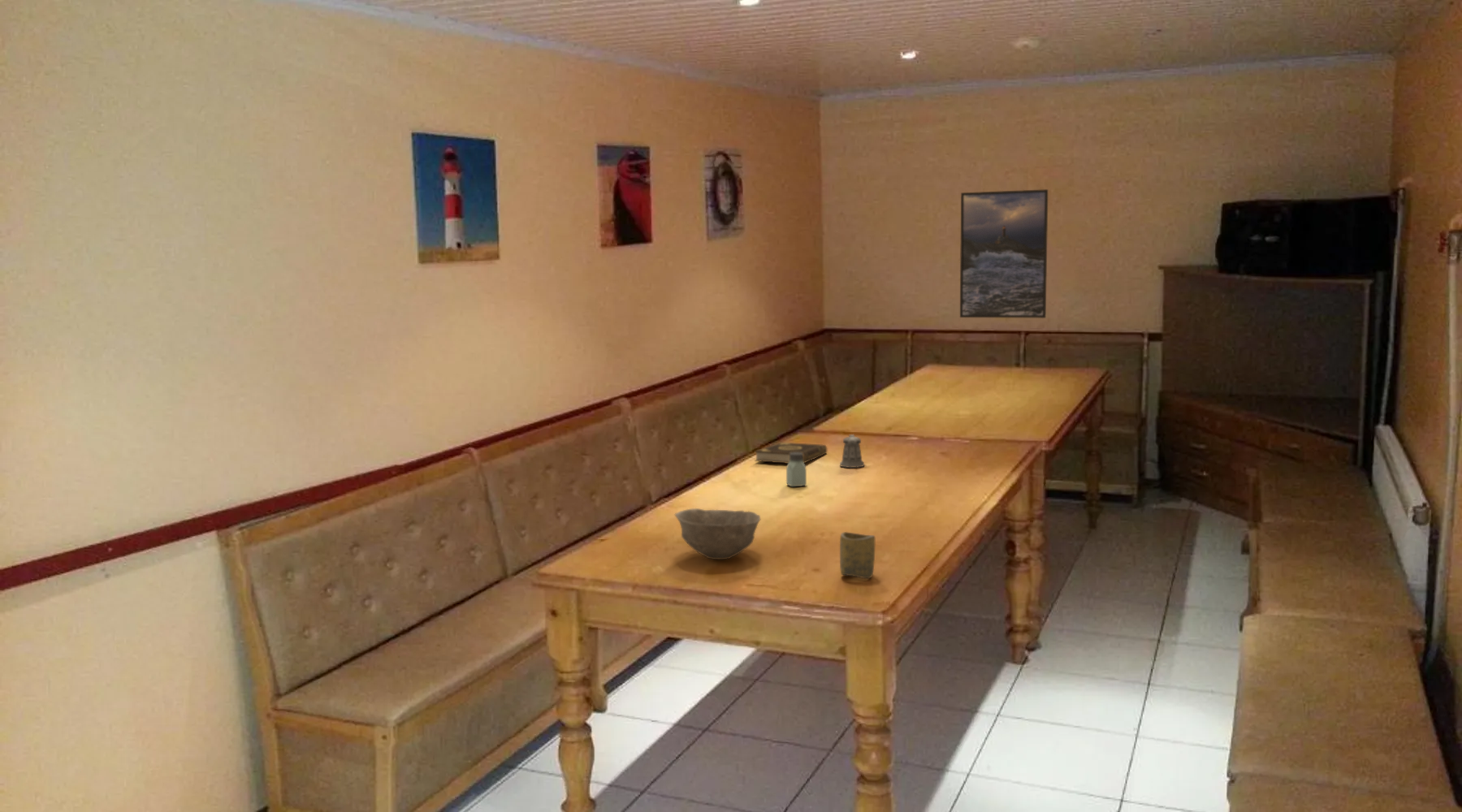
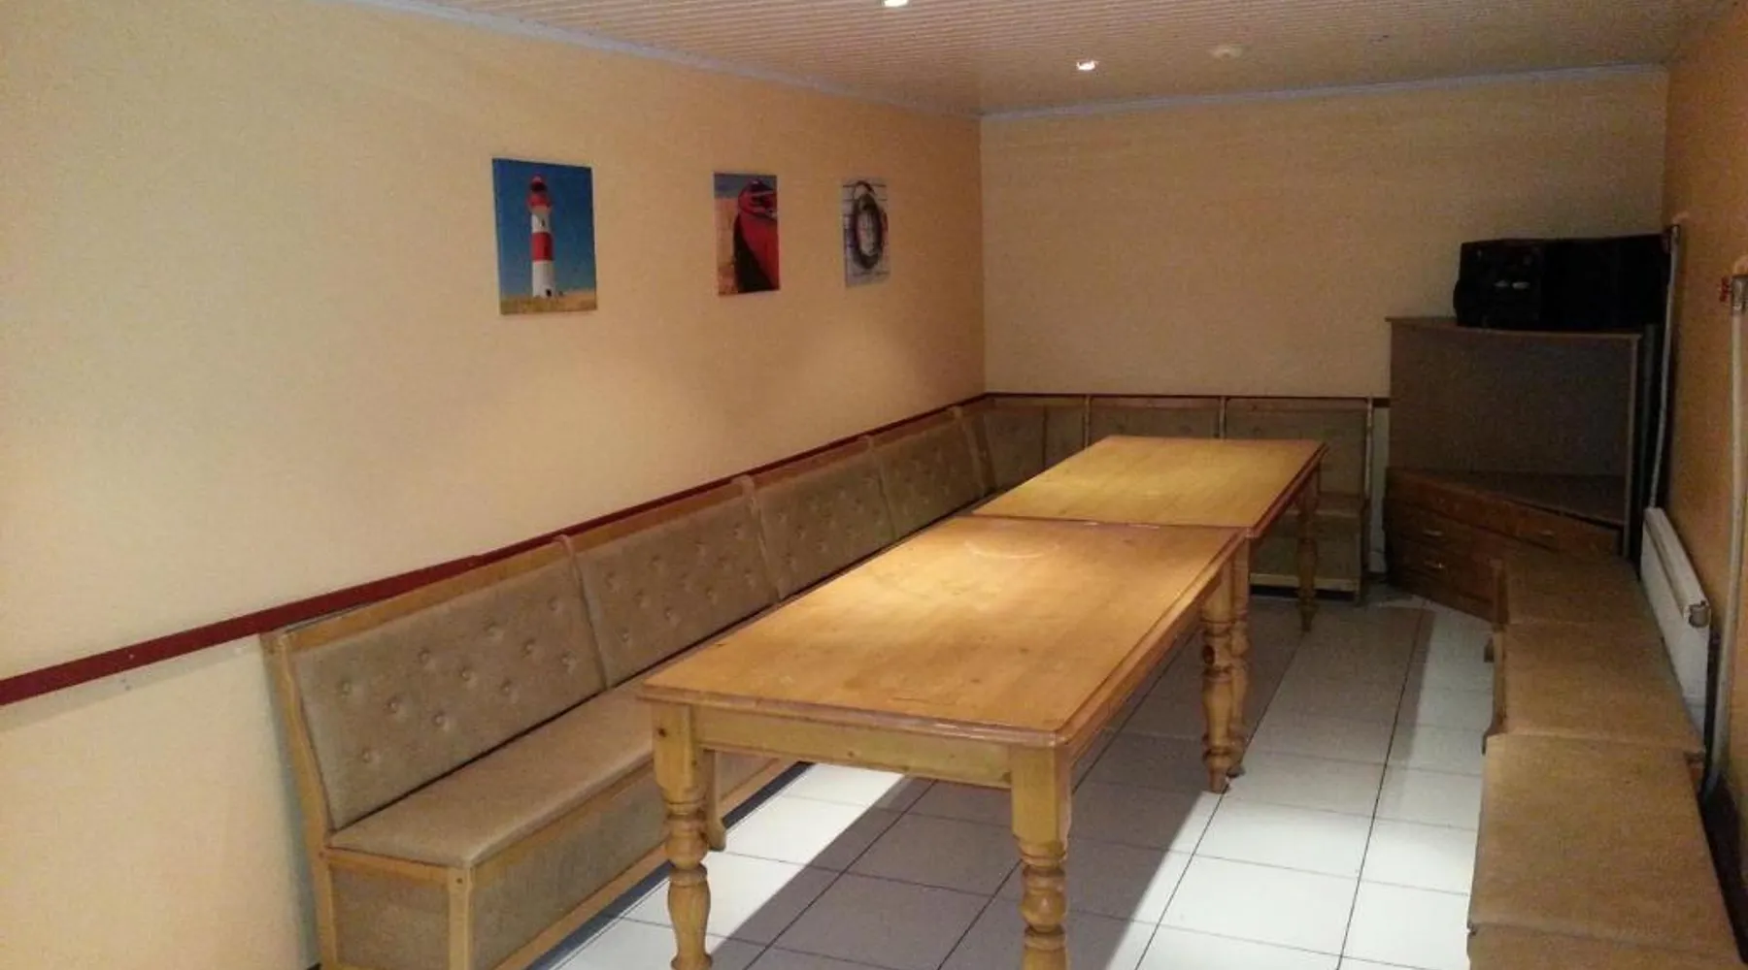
- cup (857, 555)
- book (791, 452)
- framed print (1003, 254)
- pepper shaker (851, 451)
- bowl (718, 534)
- saltshaker (796, 469)
